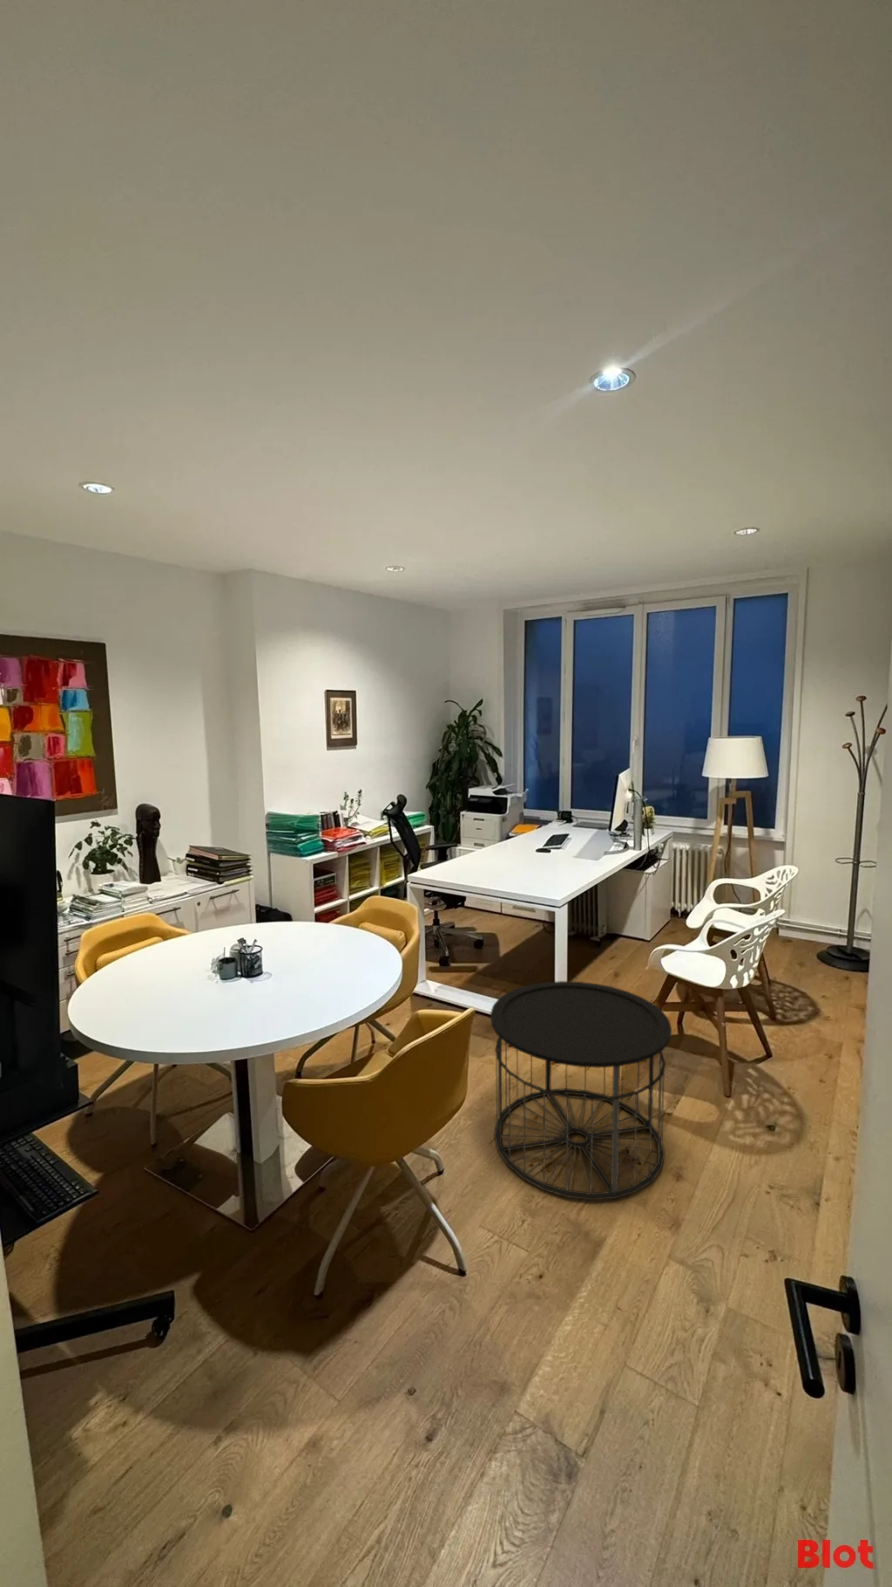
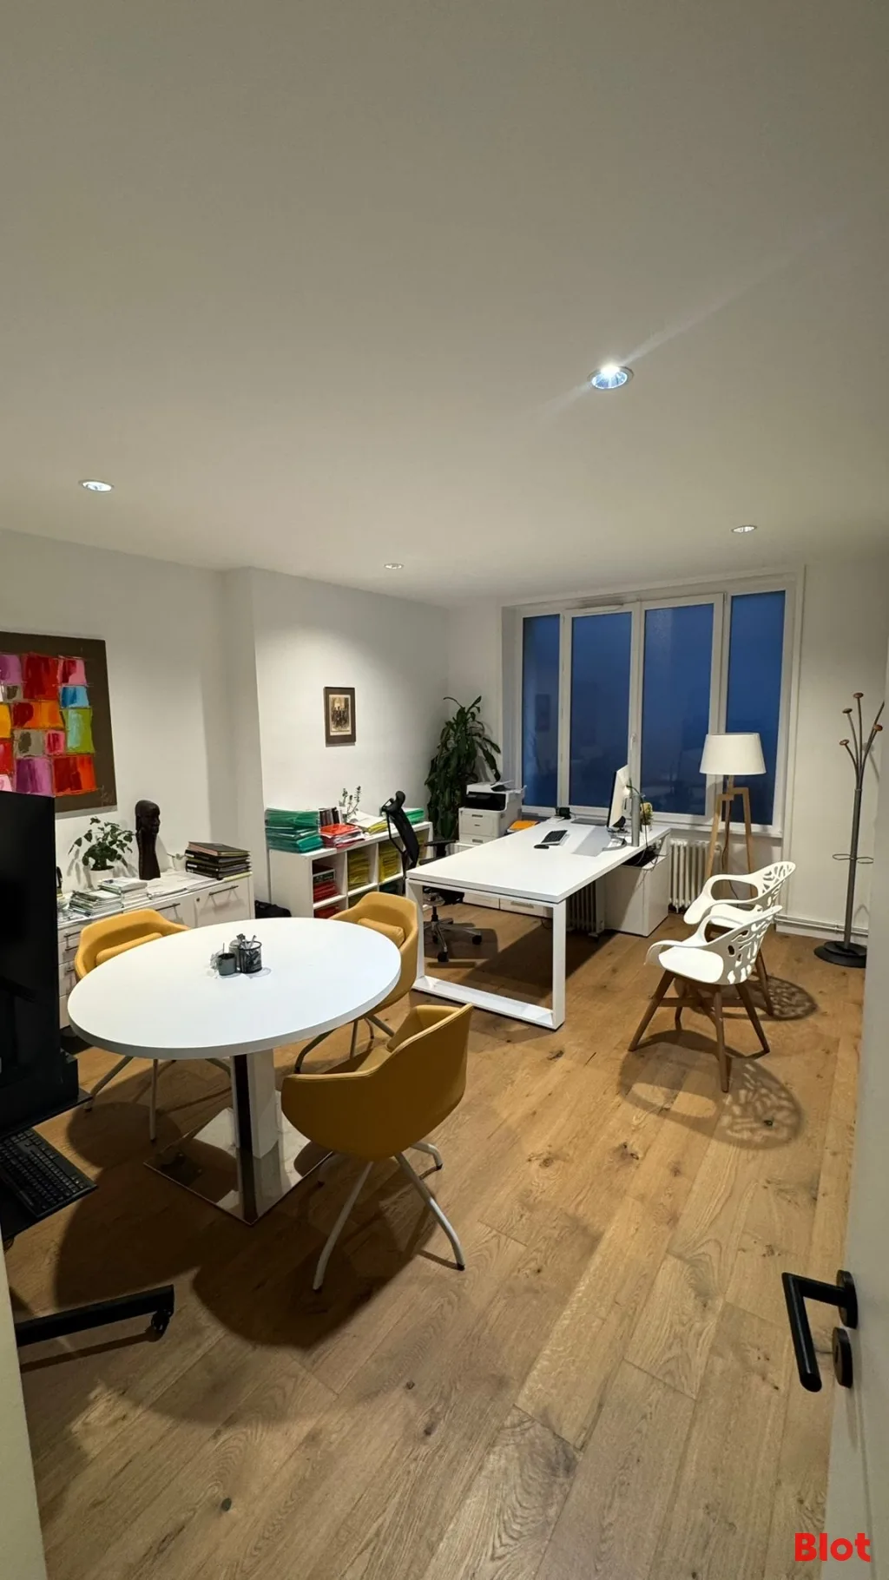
- side table (585, 1079)
